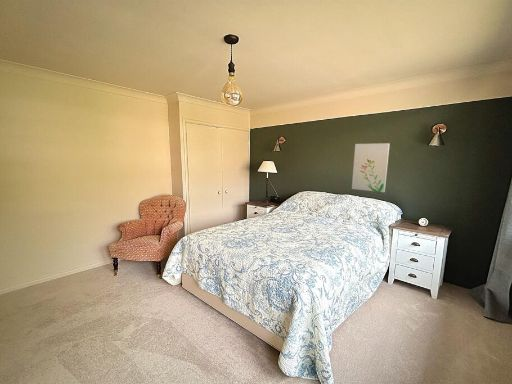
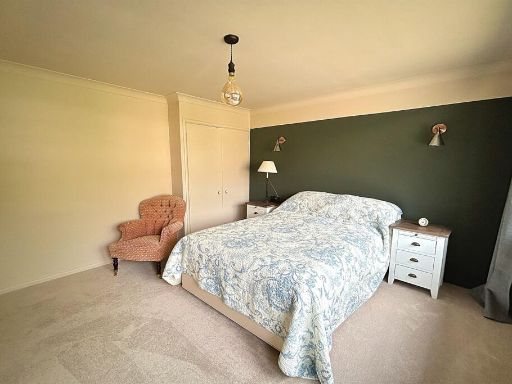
- wall art (369, 167)
